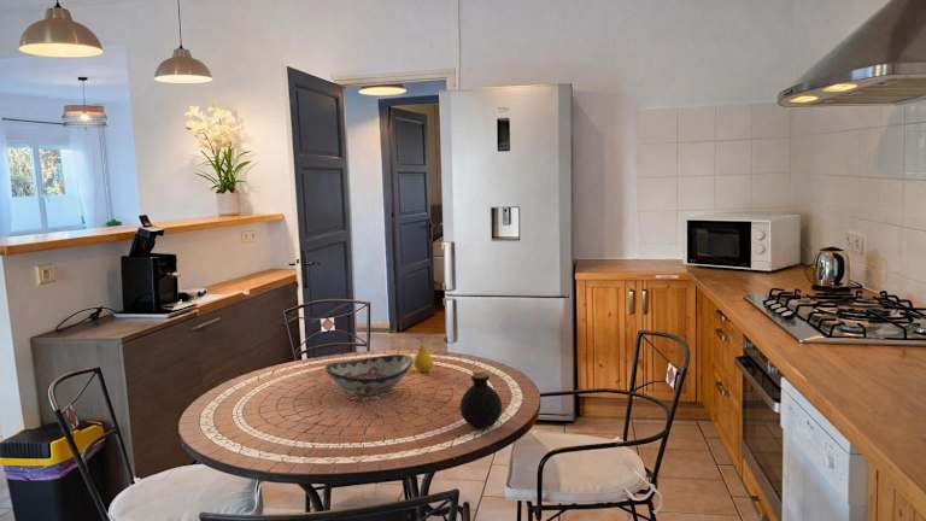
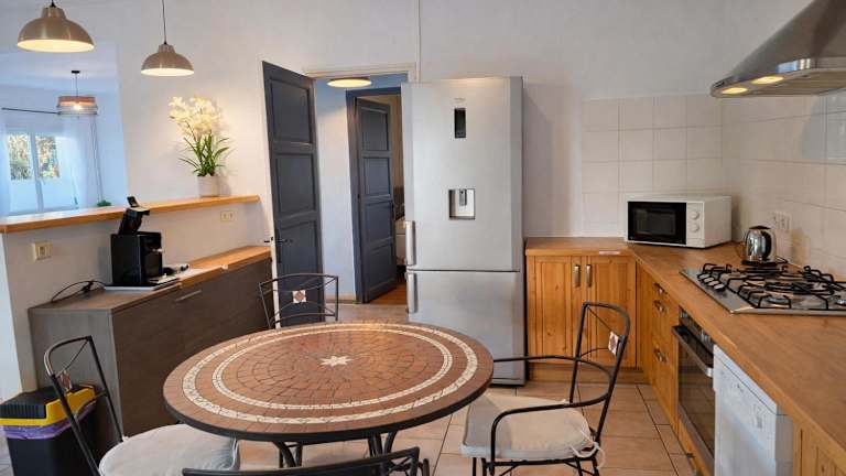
- decorative bowl (369, 376)
- bottle (480, 398)
- fruit (422, 353)
